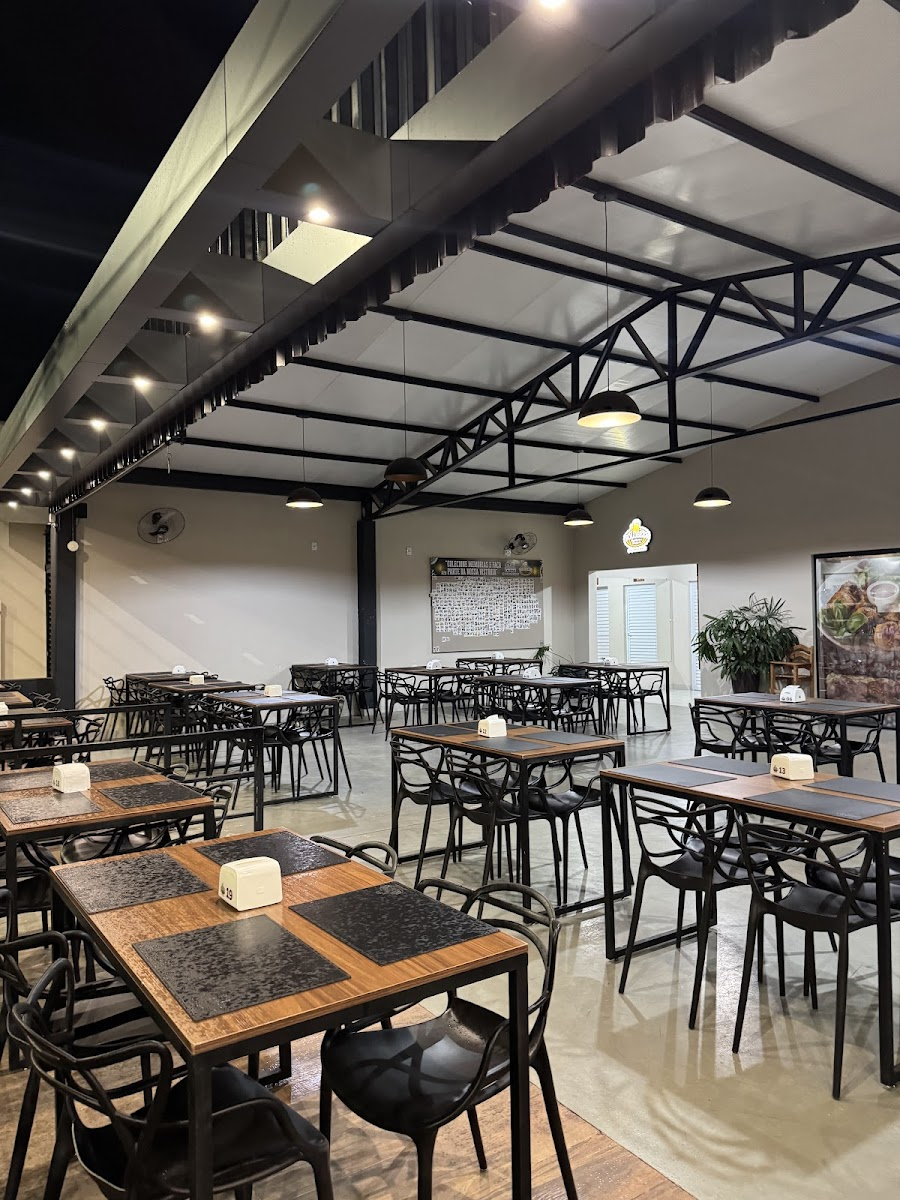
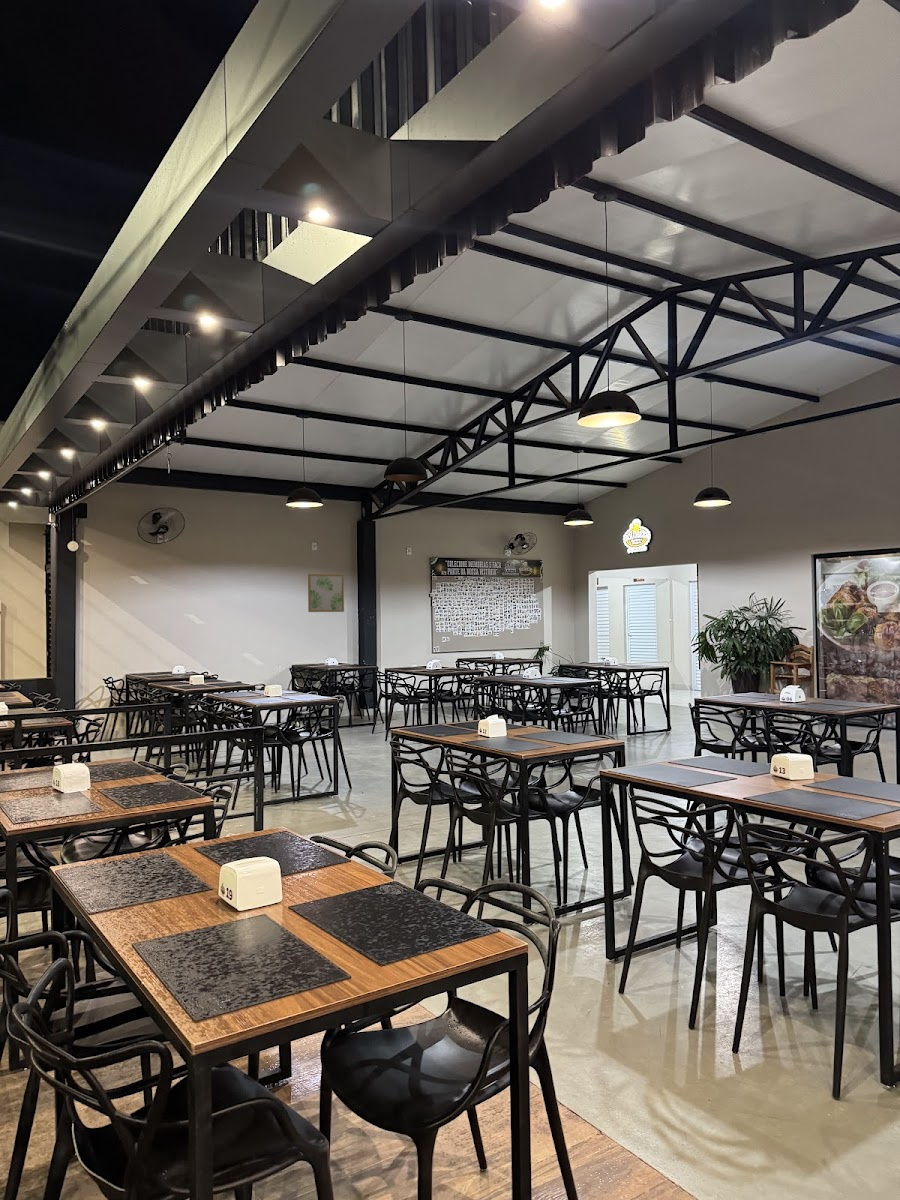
+ wall art (326, 593)
